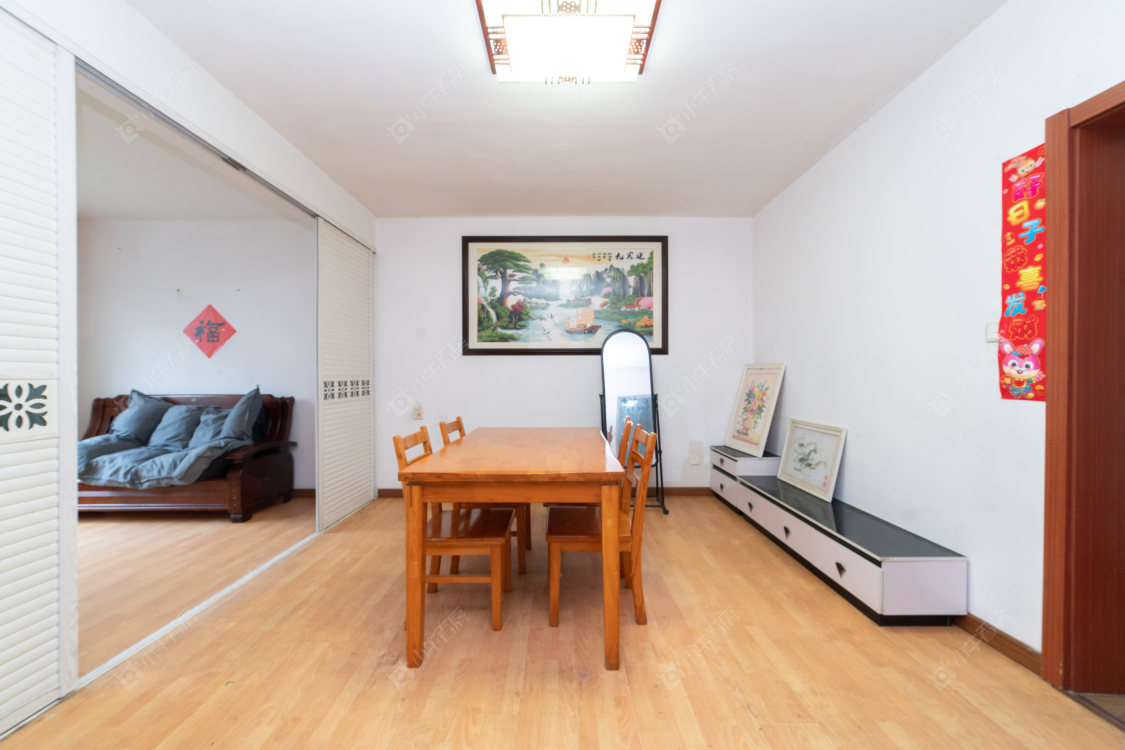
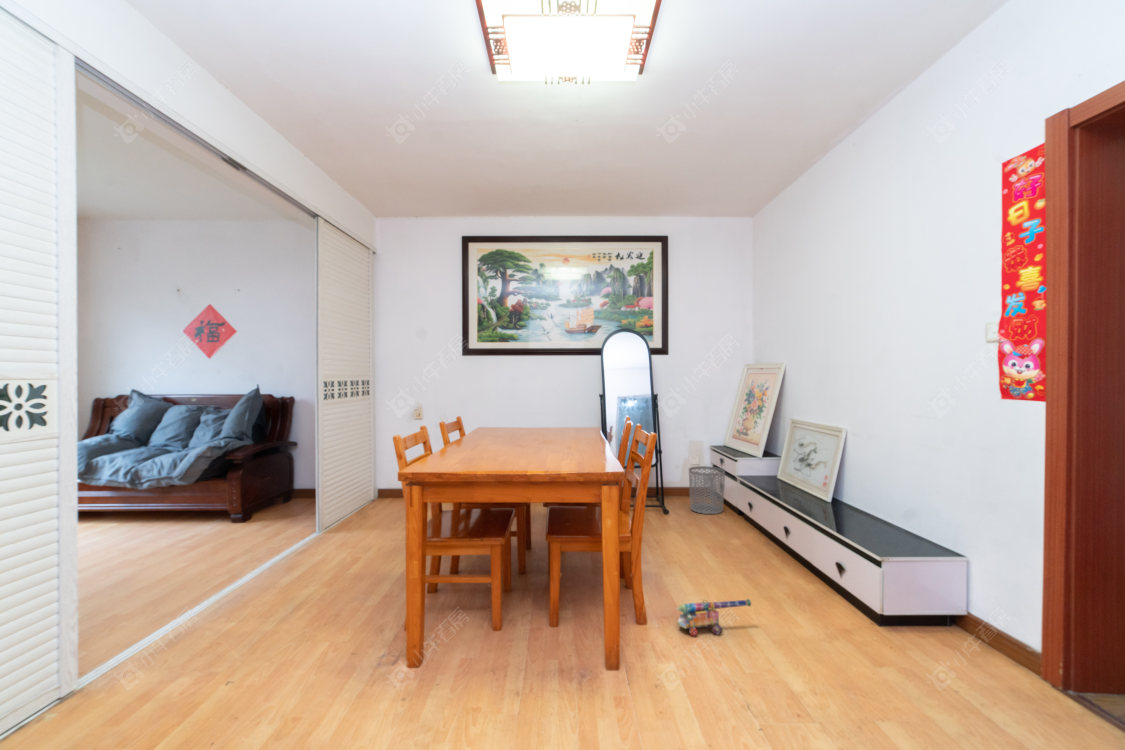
+ cannon (713, 614)
+ waste bin (706, 489)
